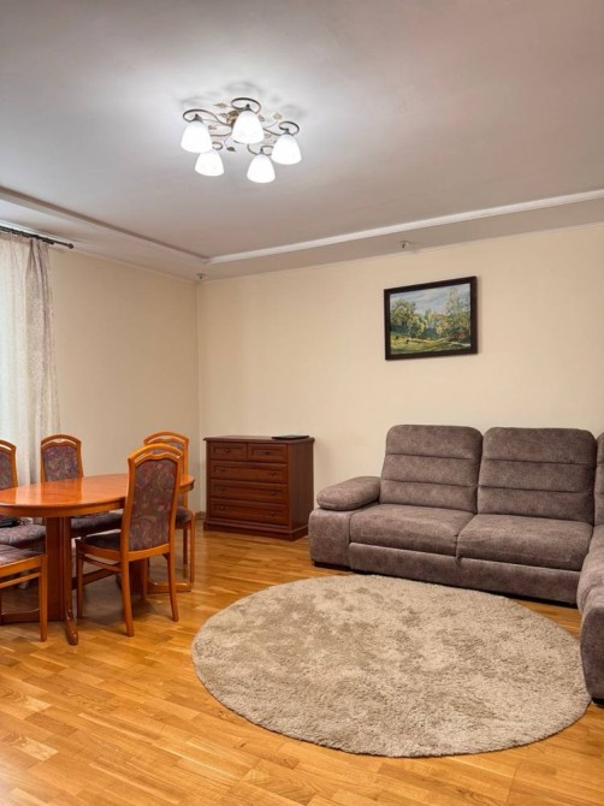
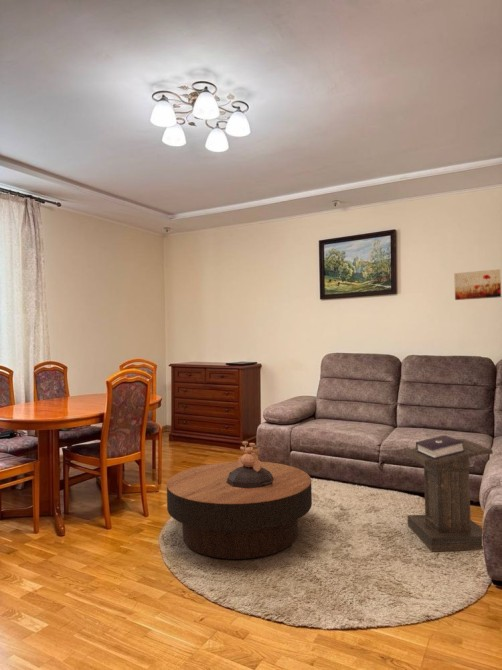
+ wall art (477, 285)
+ decorative bowl (249, 461)
+ lectern (446, 487)
+ coffee table (239, 505)
